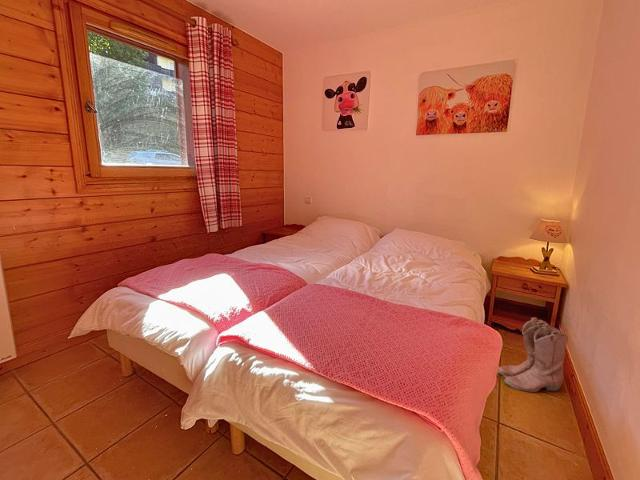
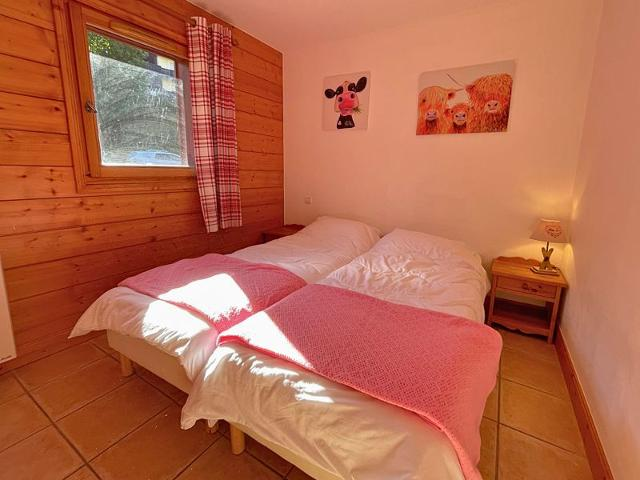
- boots (530, 352)
